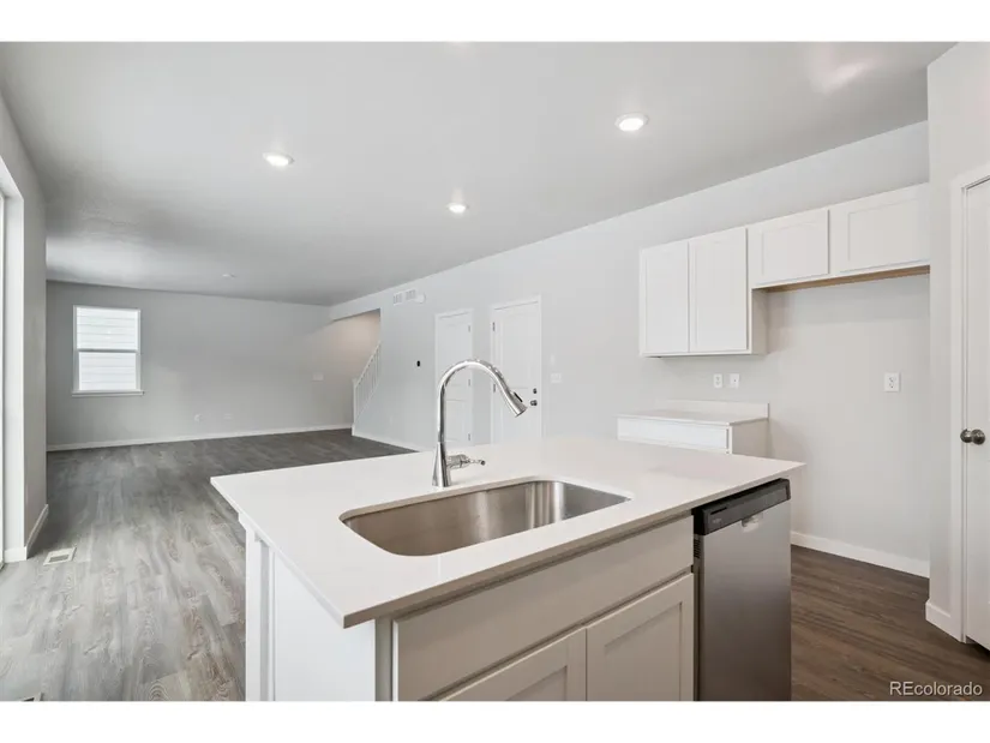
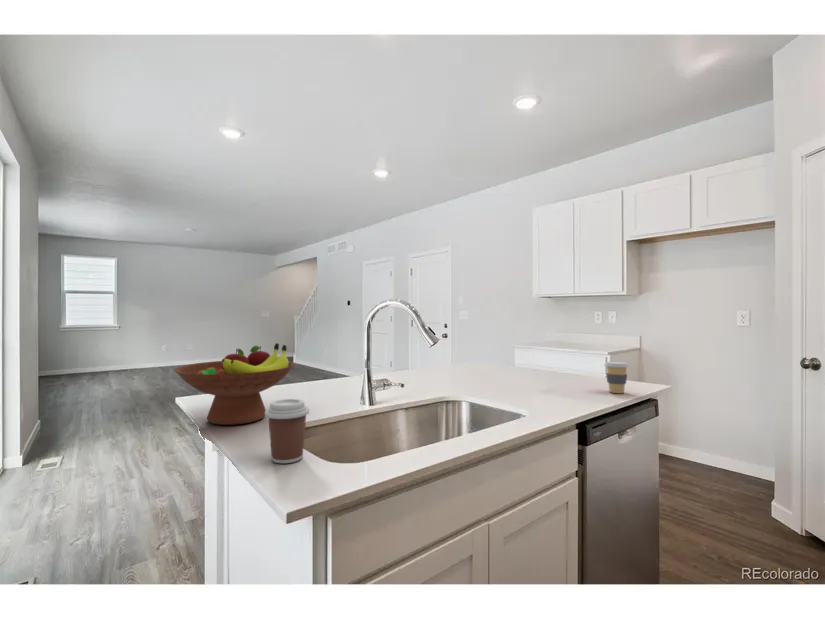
+ fruit bowl (237, 381)
+ coffee cup (616, 377)
+ coffee cup (287, 430)
